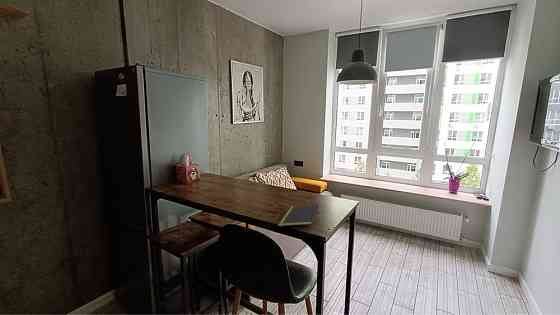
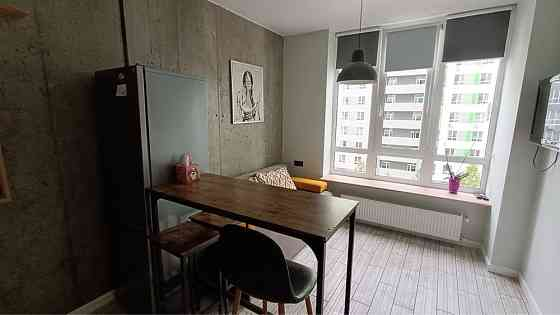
- notepad (299, 214)
